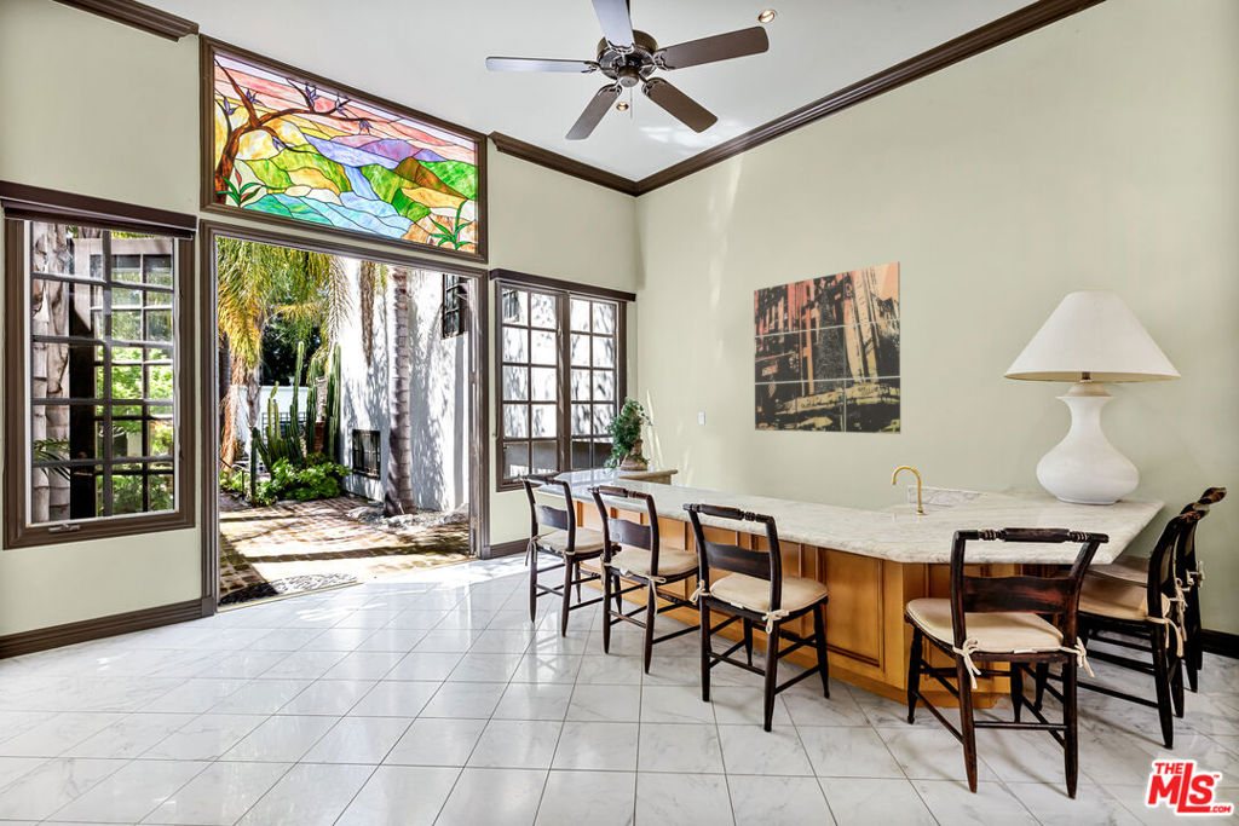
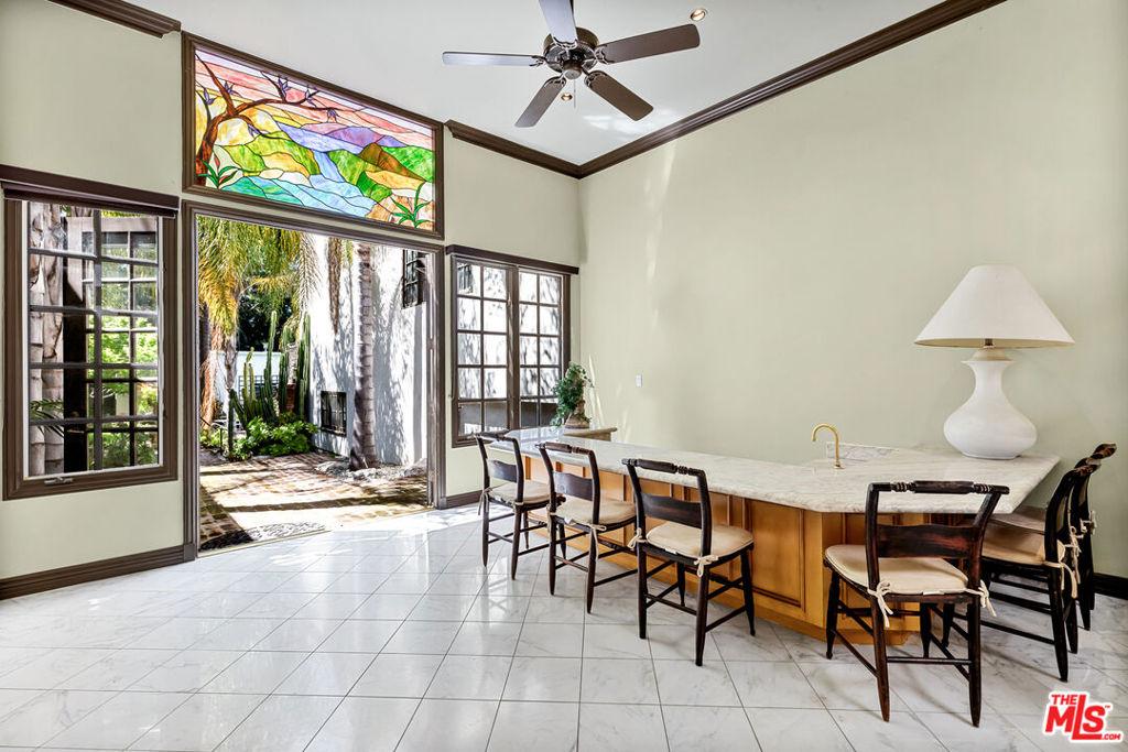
- wall art (819, 354)
